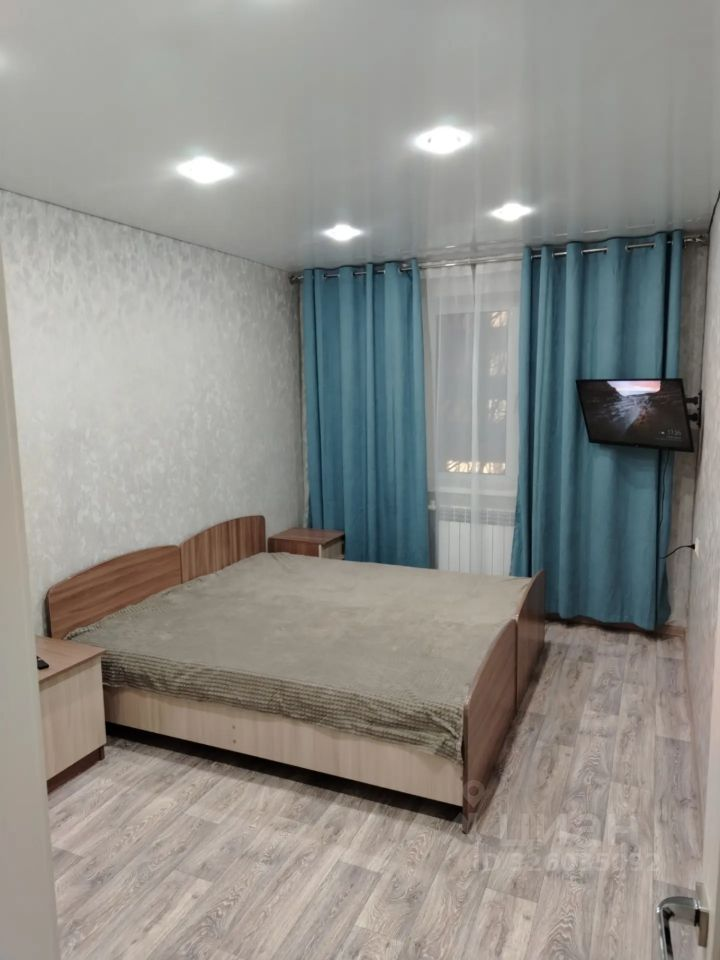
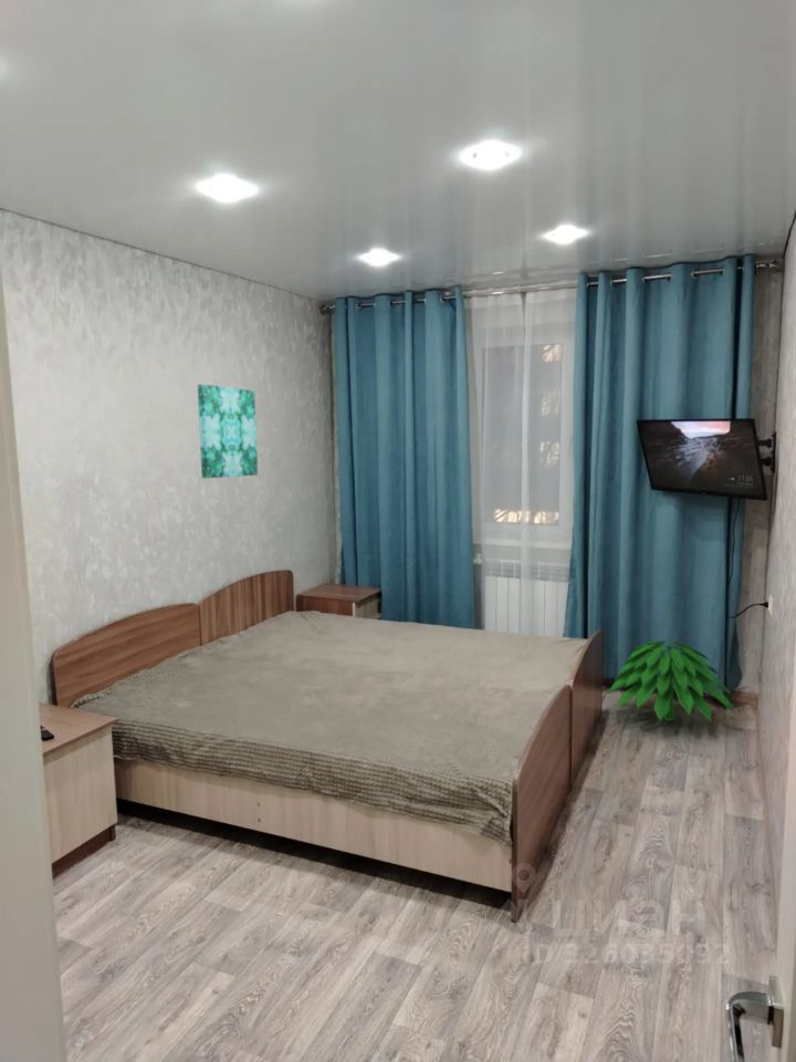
+ indoor plant (669, 676)
+ wall art (229, 431)
